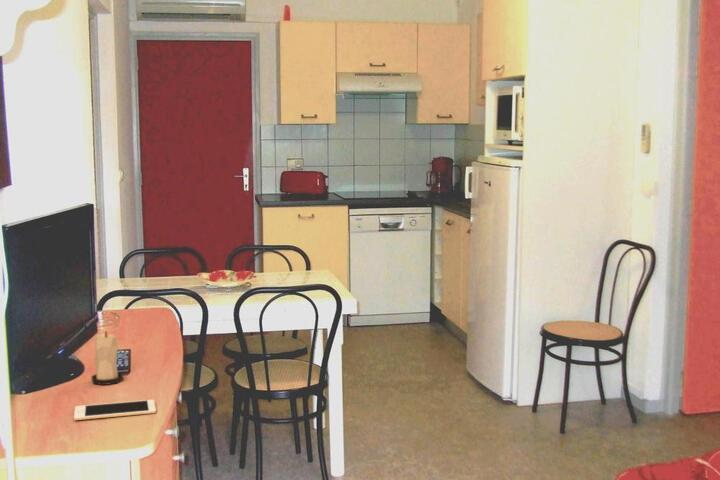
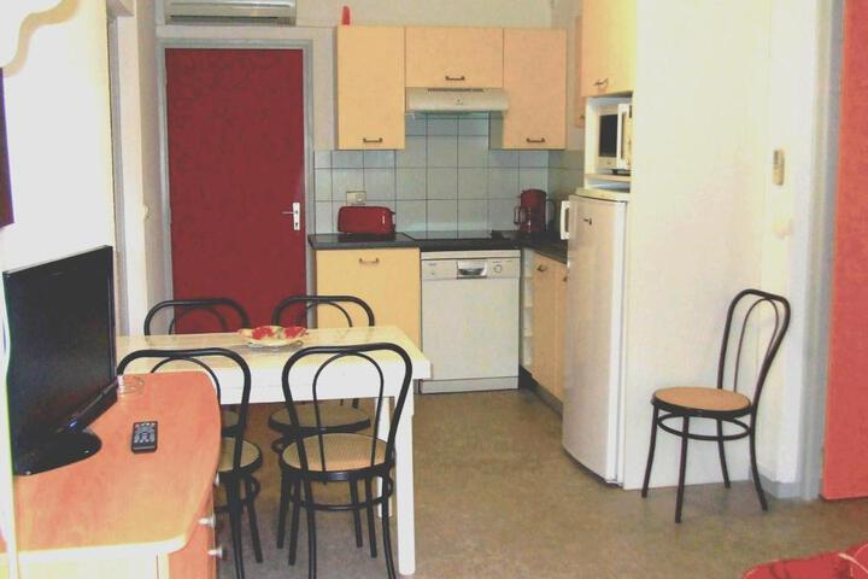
- candle (106, 355)
- cell phone (115, 409)
